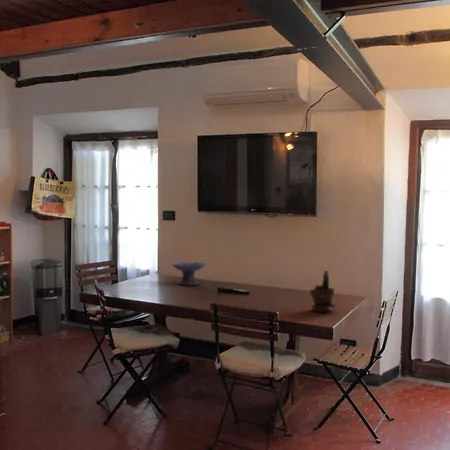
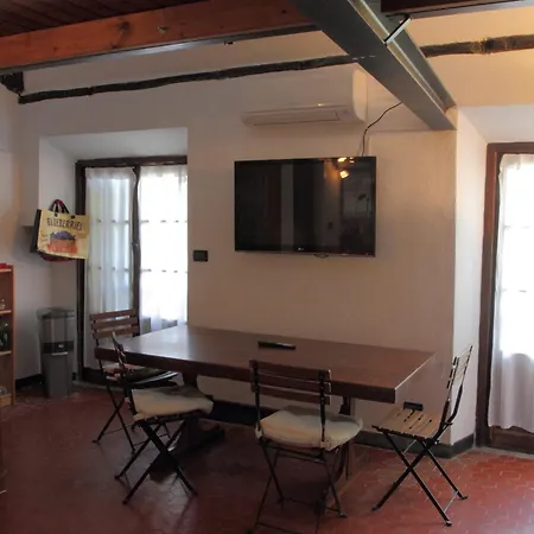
- decorative bowl (188, 273)
- potted plant (322, 290)
